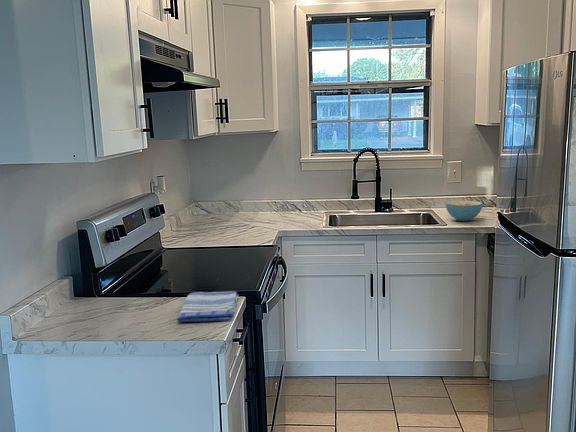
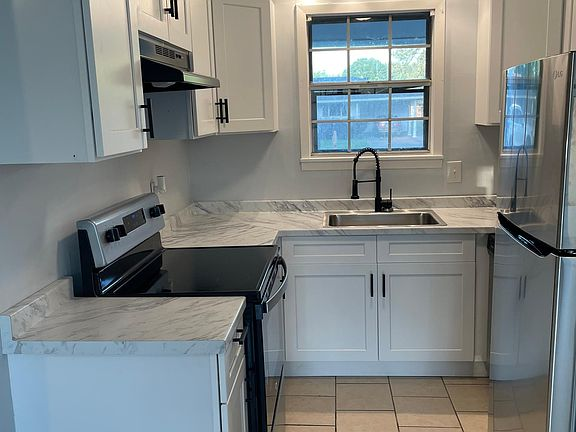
- dish towel (209, 305)
- cereal bowl (463, 211)
